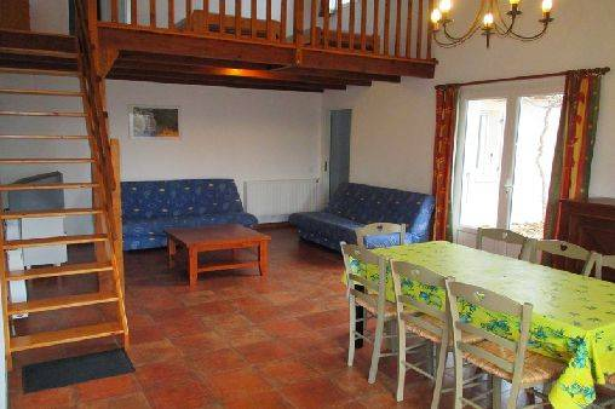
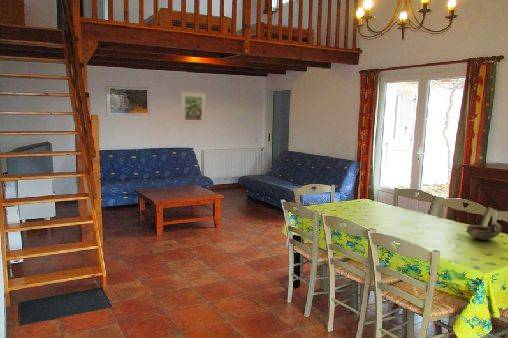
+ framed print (193, 108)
+ oil lamp (484, 229)
